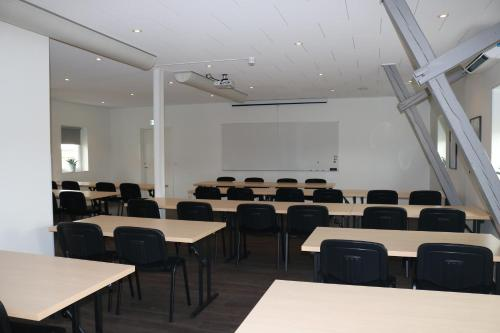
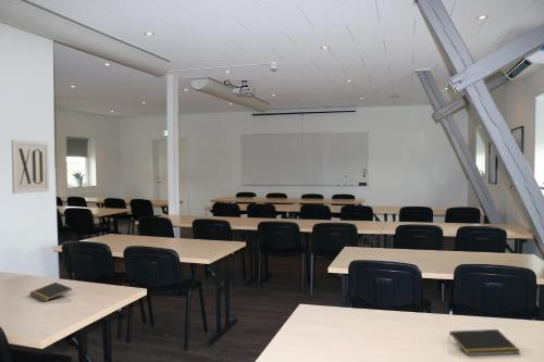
+ notepad (483, 341)
+ notepad (50, 290)
+ wall art (30, 166)
